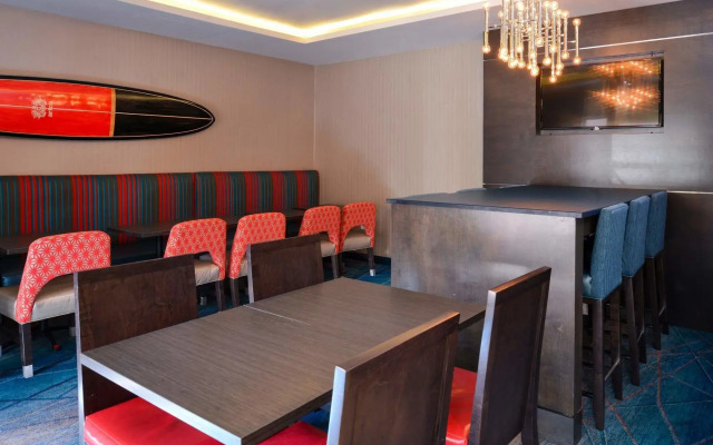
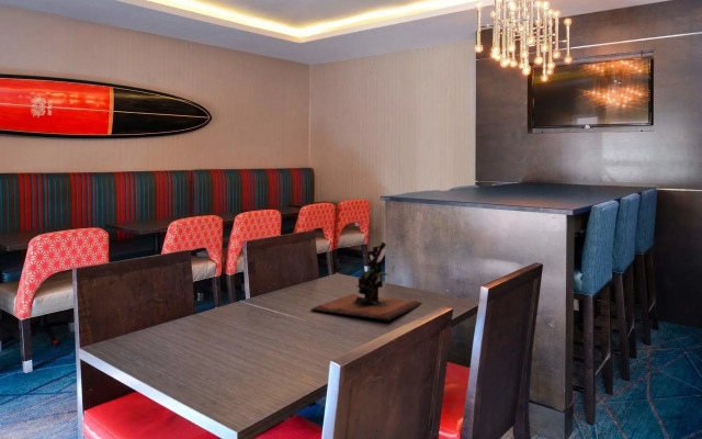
+ plant (367, 272)
